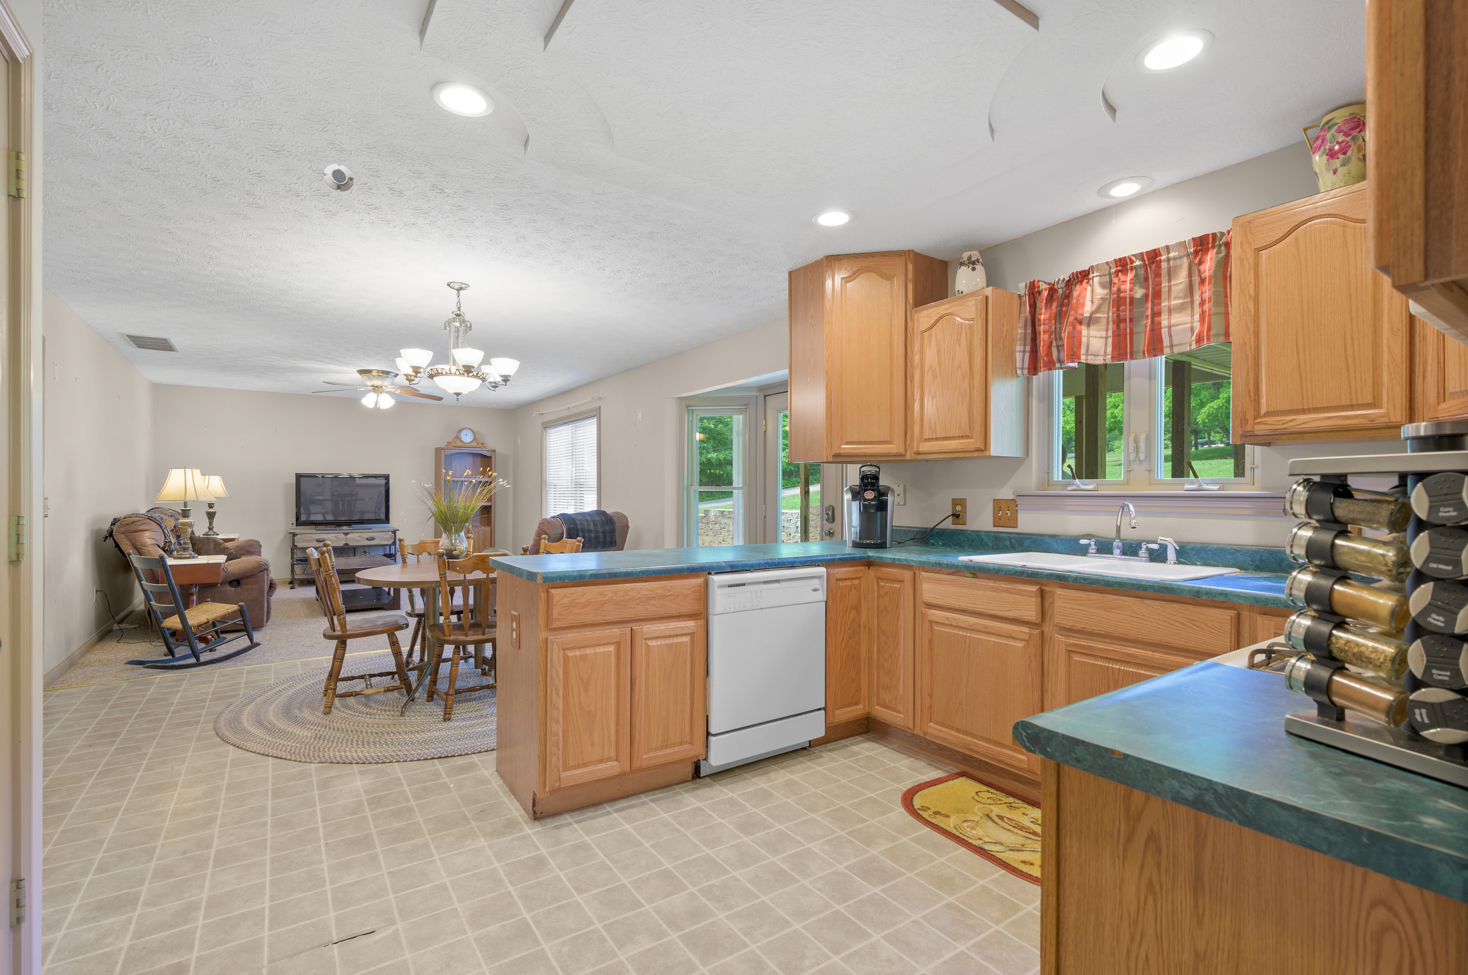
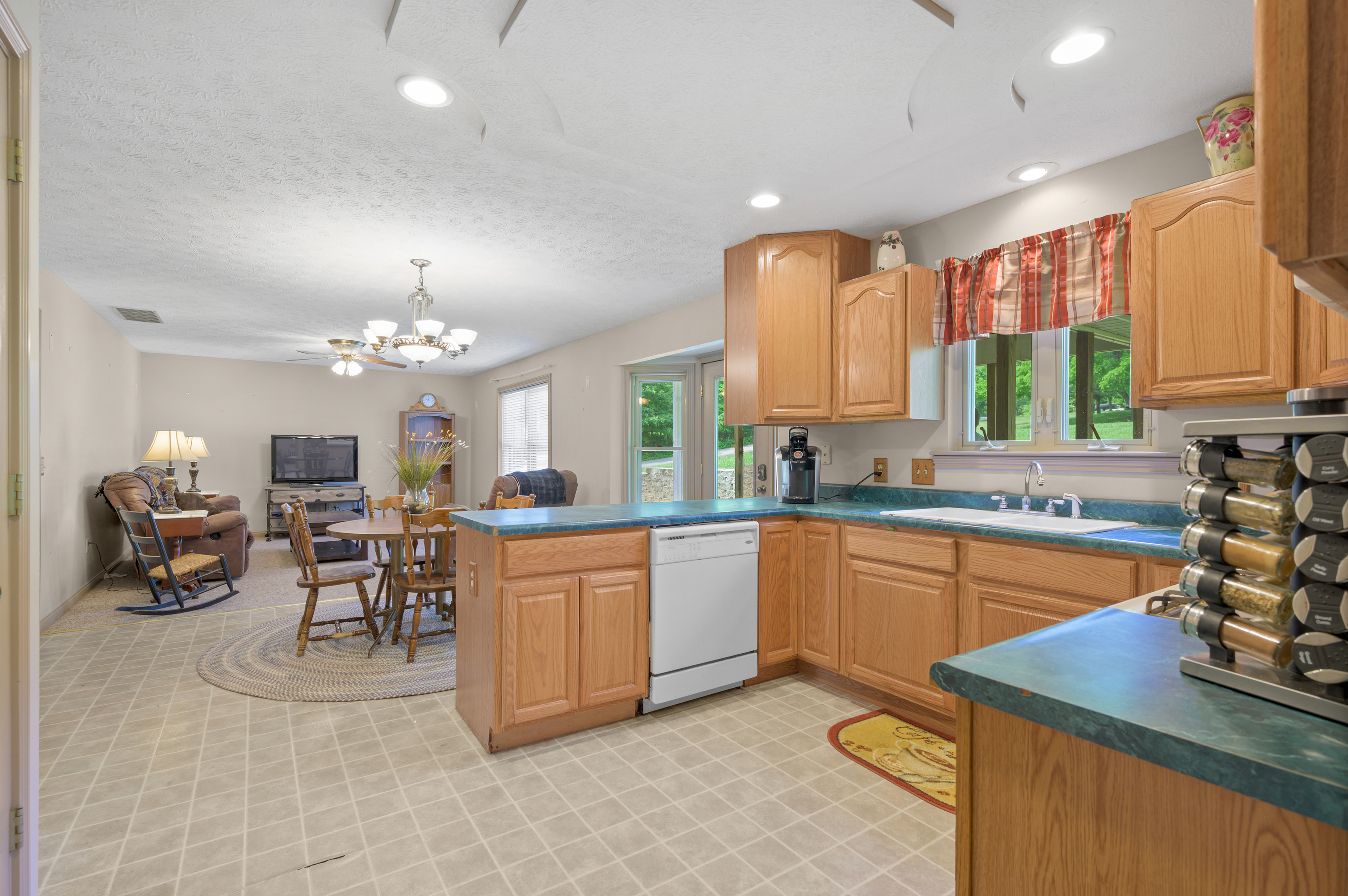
- smoke detector (339, 176)
